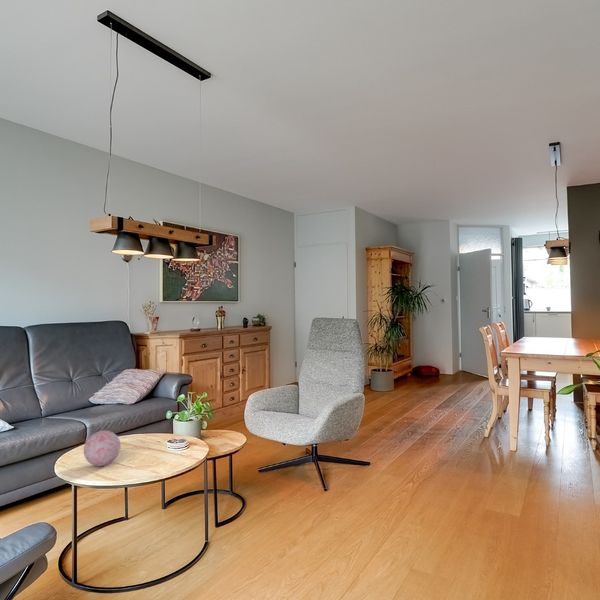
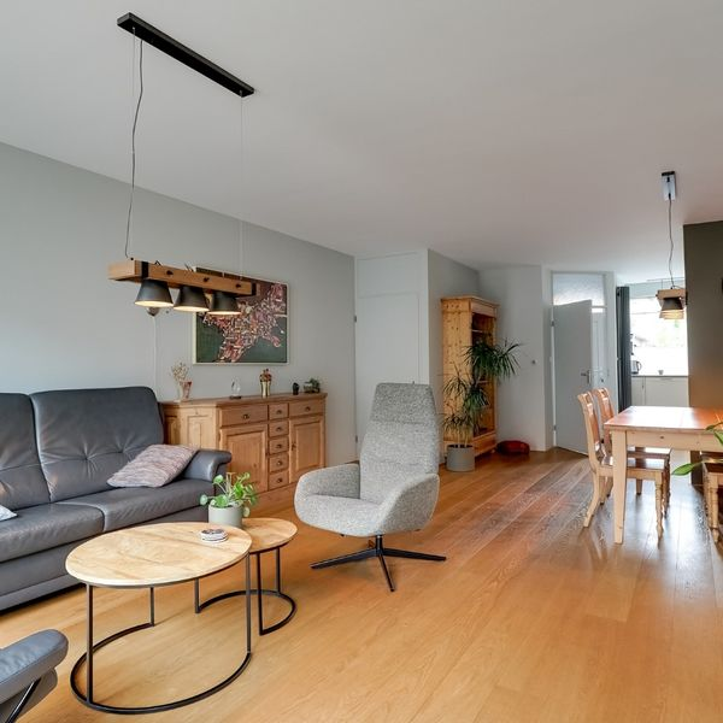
- decorative orb (102, 448)
